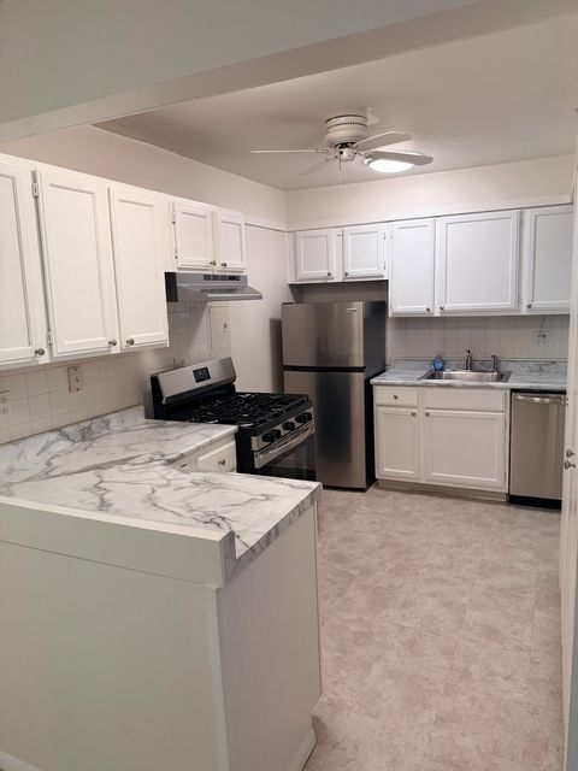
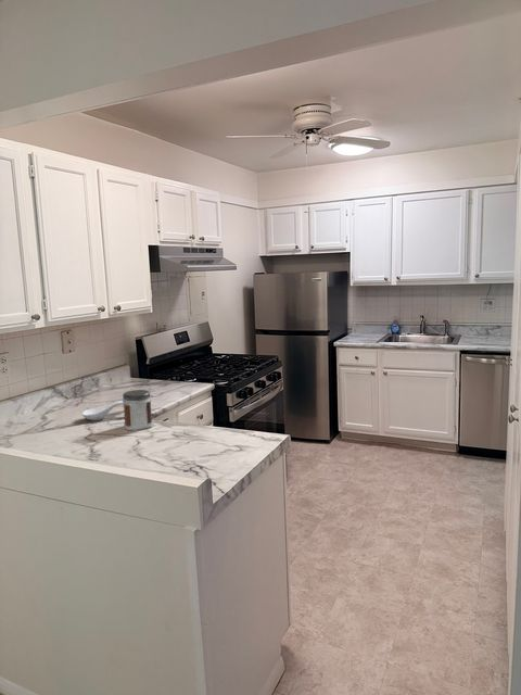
+ spoon rest (107, 409)
+ jar (137, 408)
